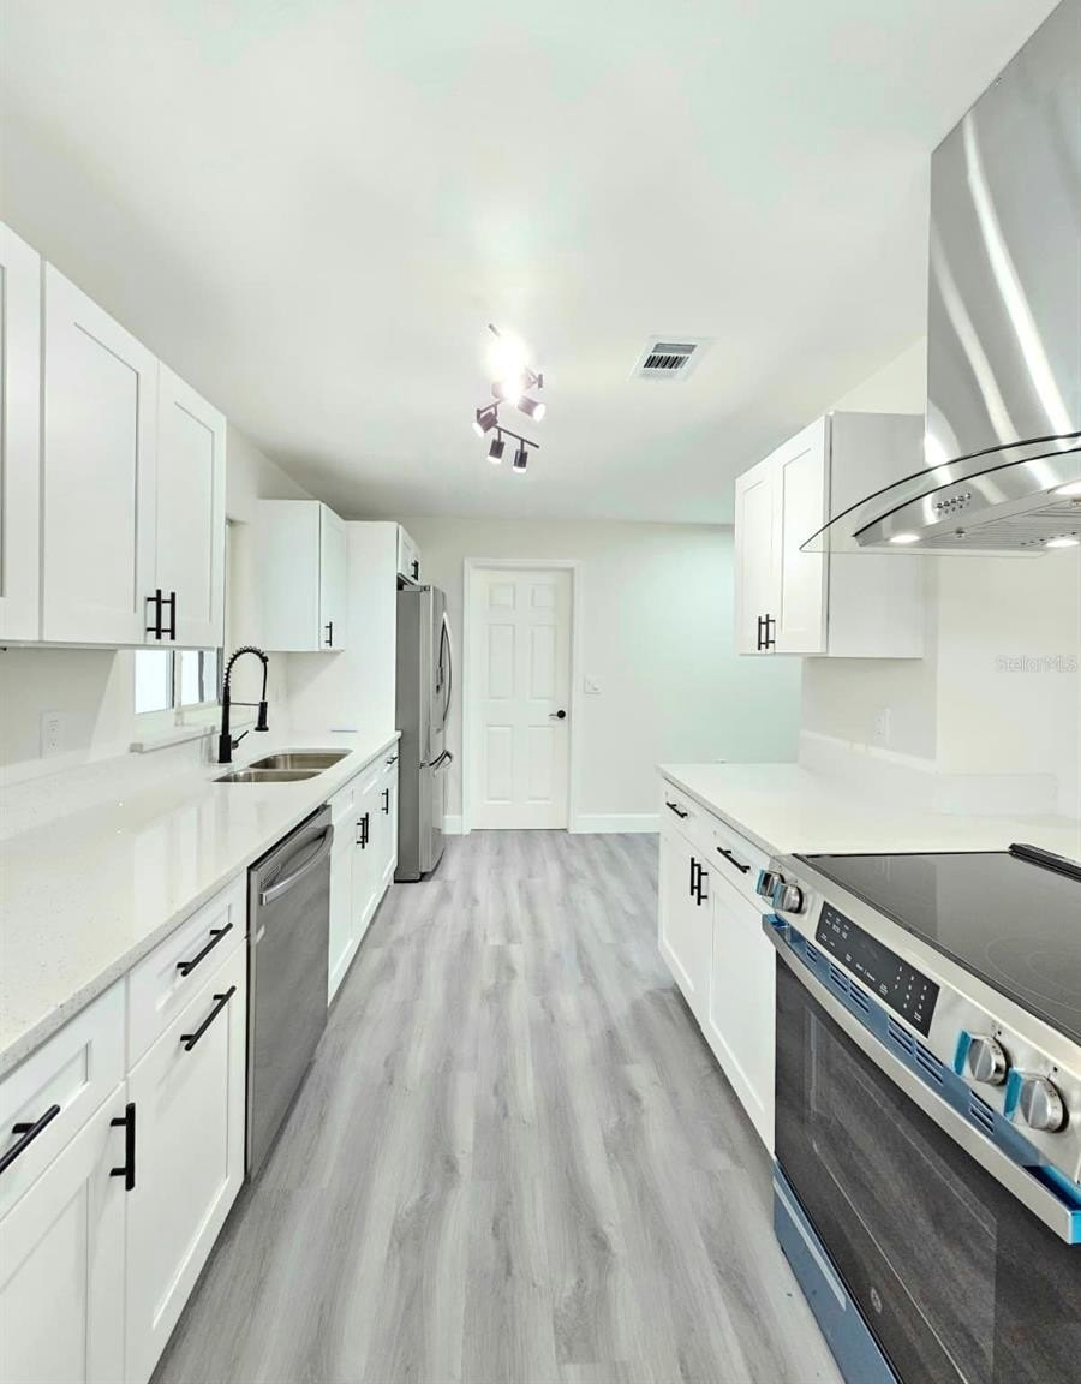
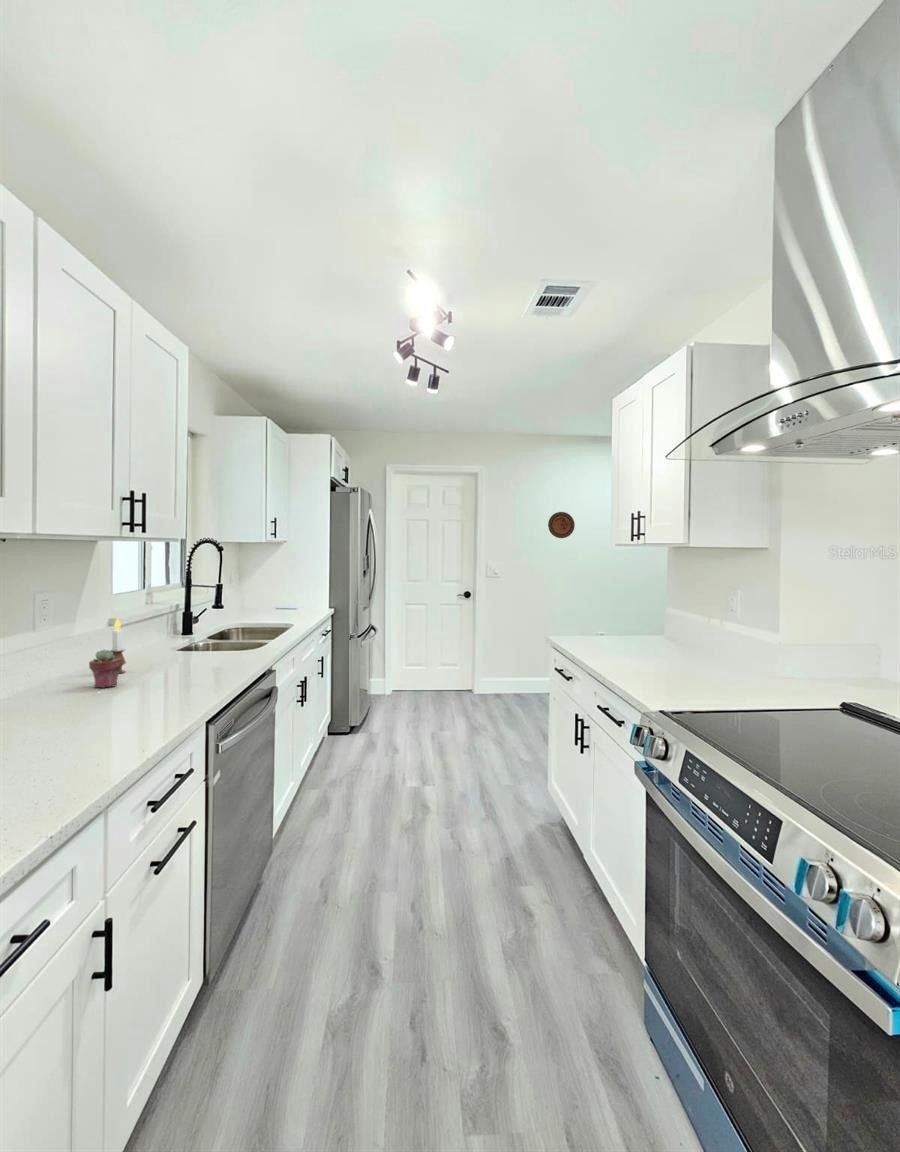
+ decorative plate (561, 525)
+ candle (117, 644)
+ potted succulent (105, 667)
